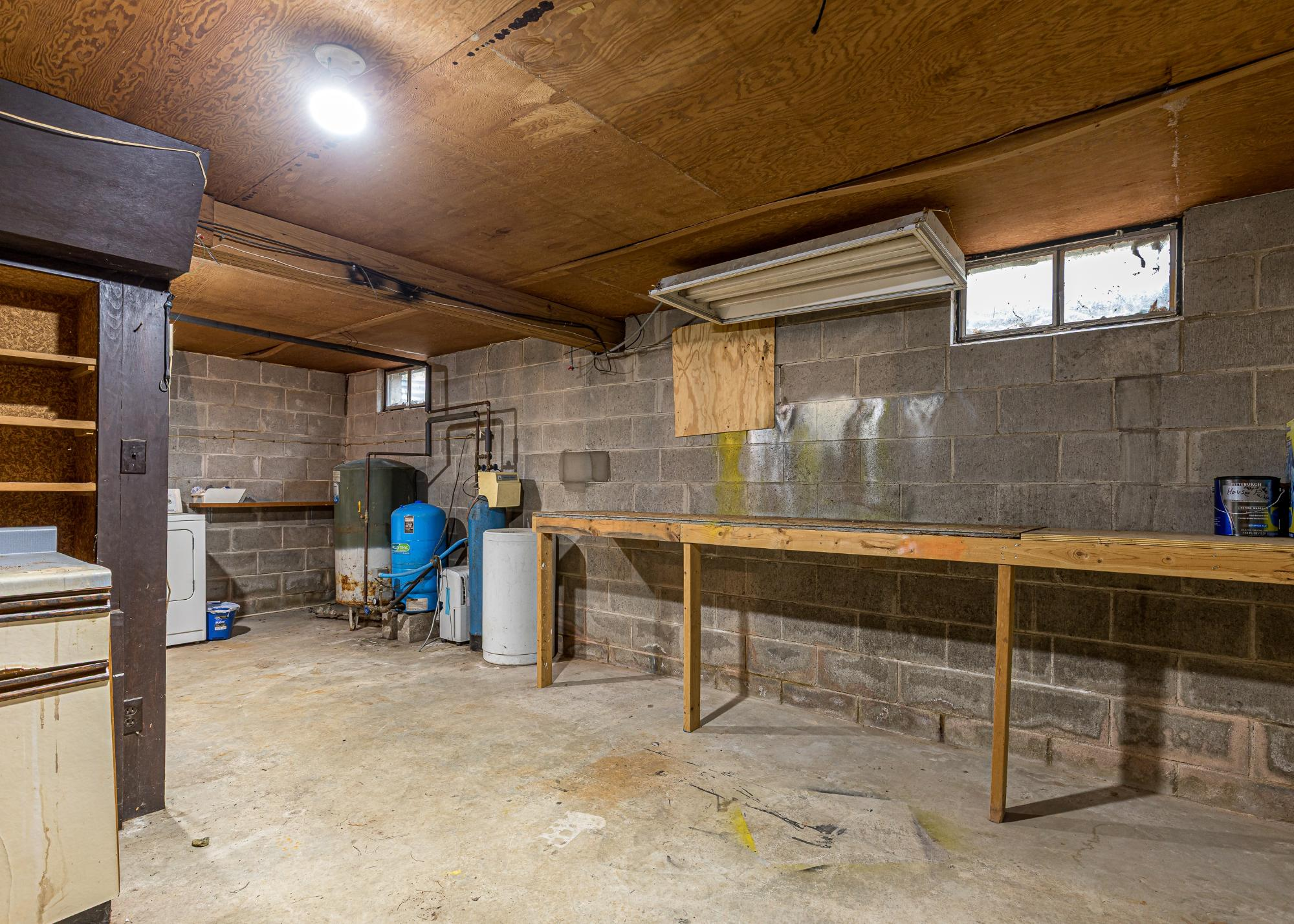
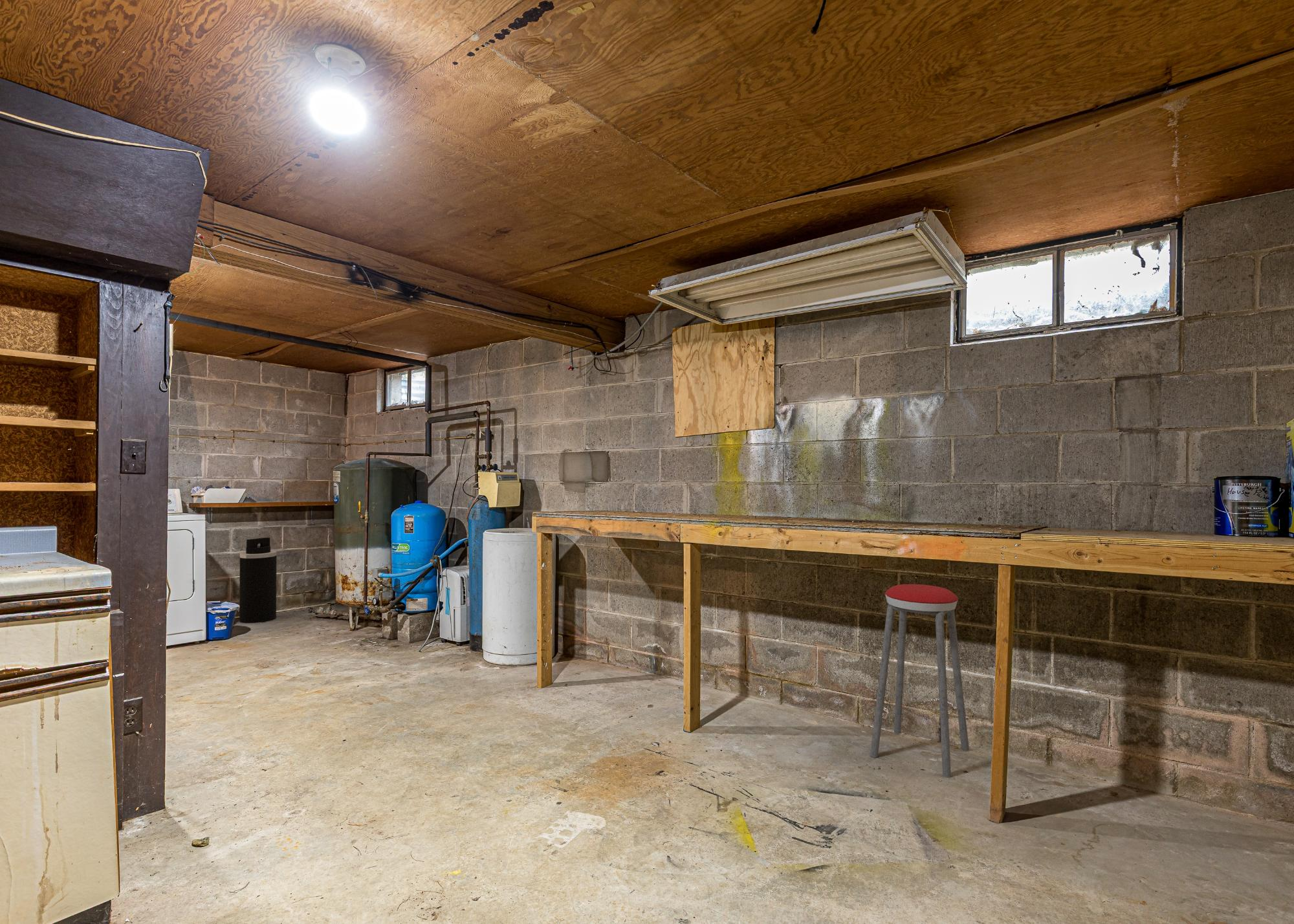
+ music stool (903, 670)
+ trash can (258, 578)
